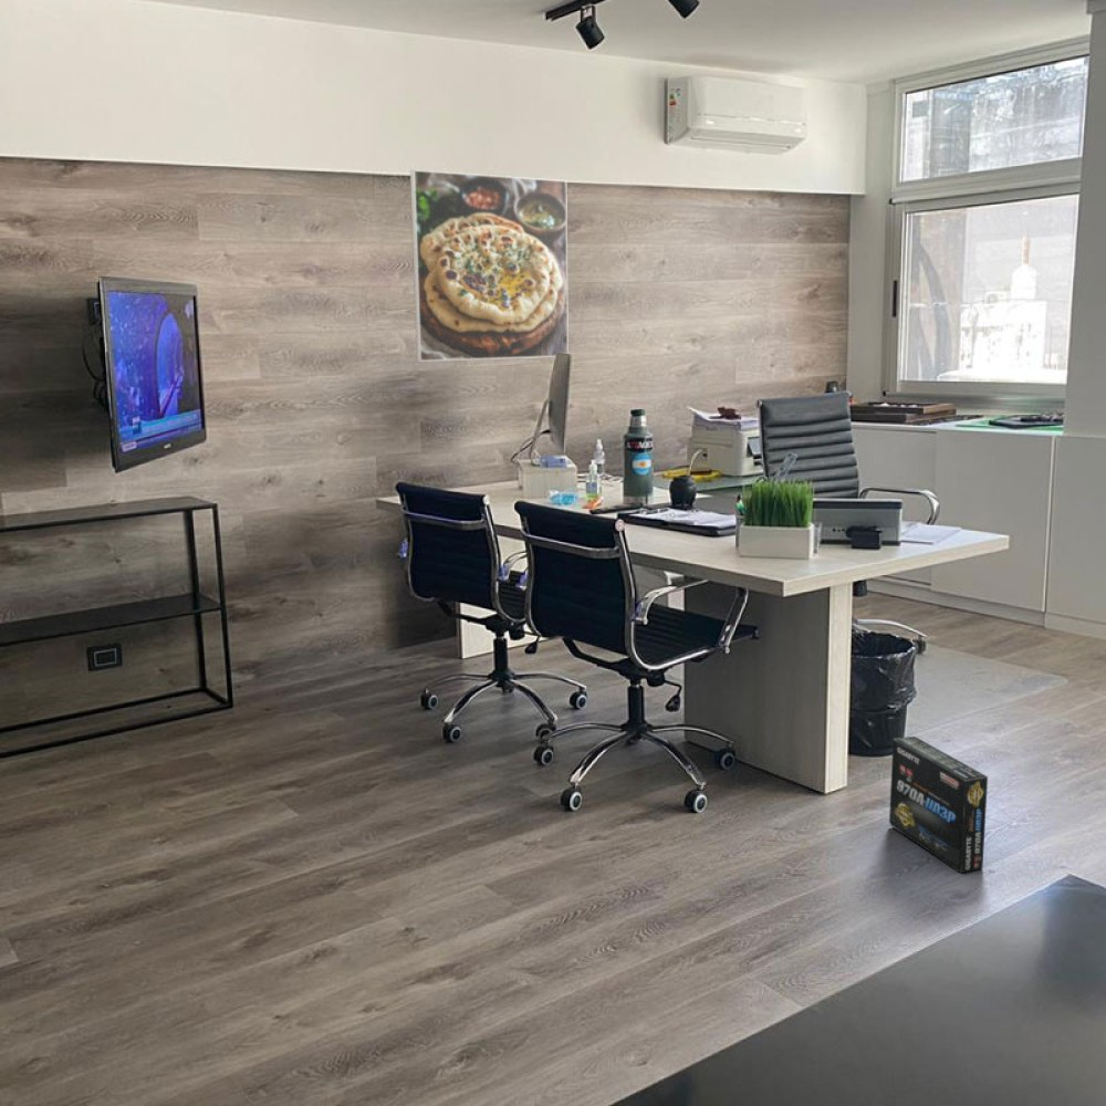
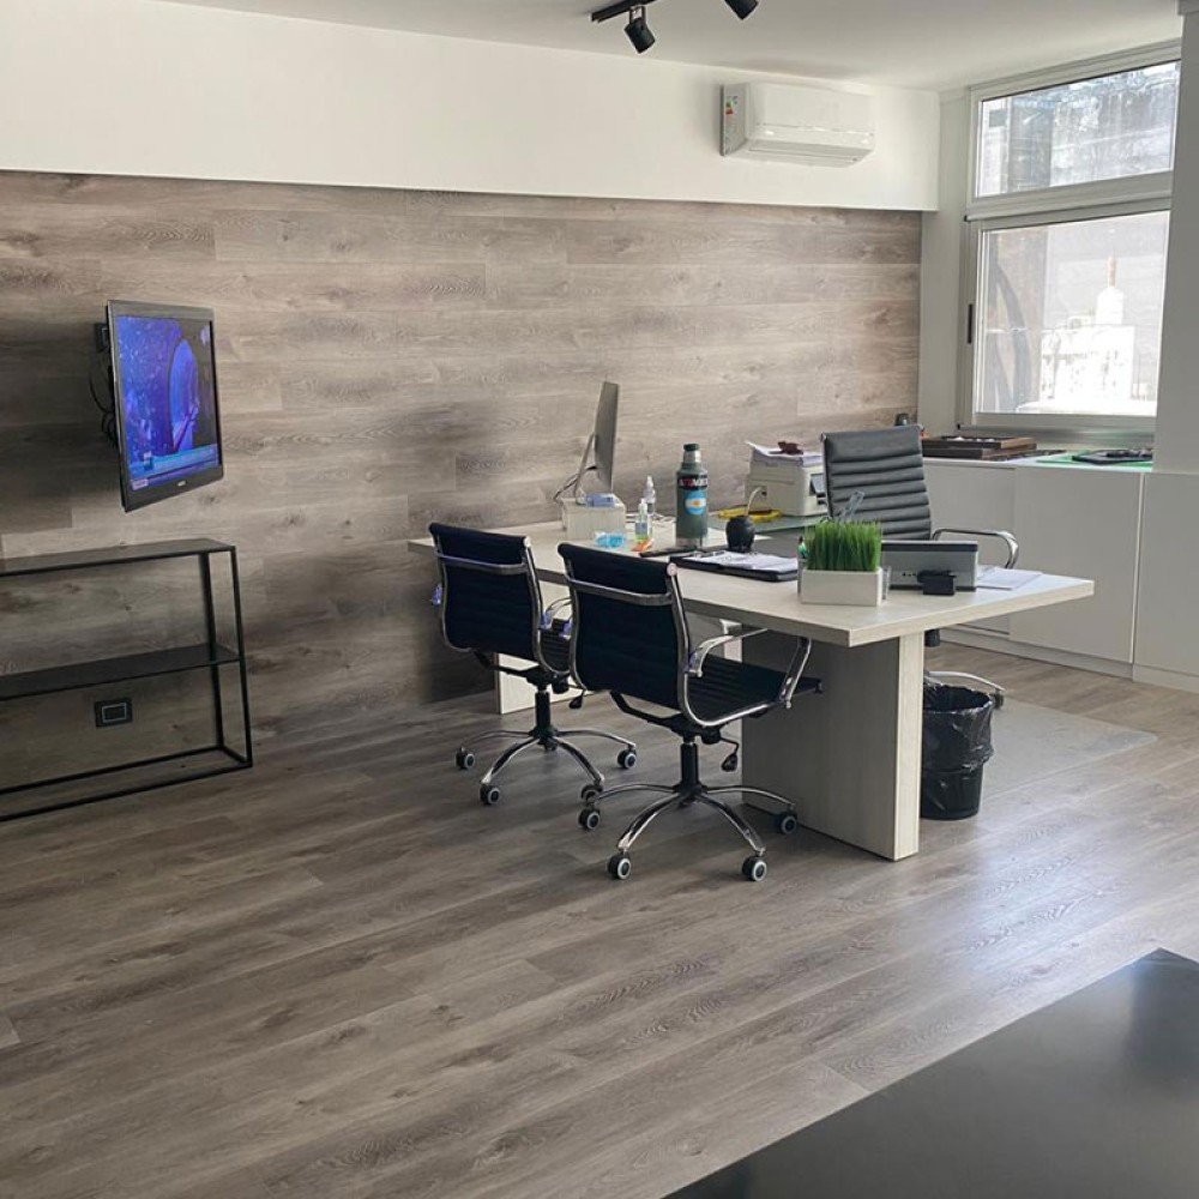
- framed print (493, 268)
- box (936, 801)
